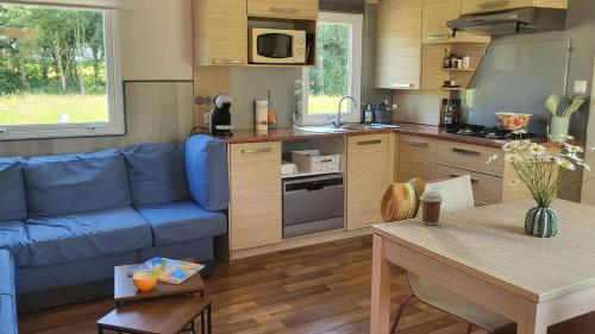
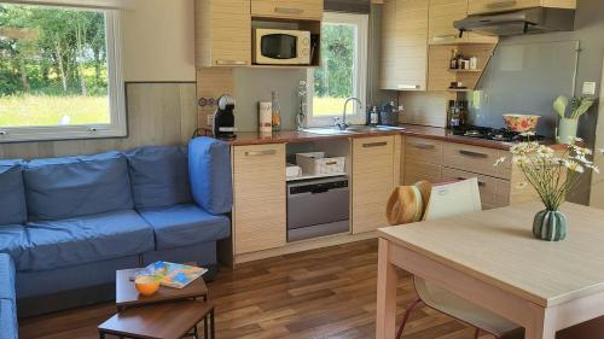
- coffee cup (431, 208)
